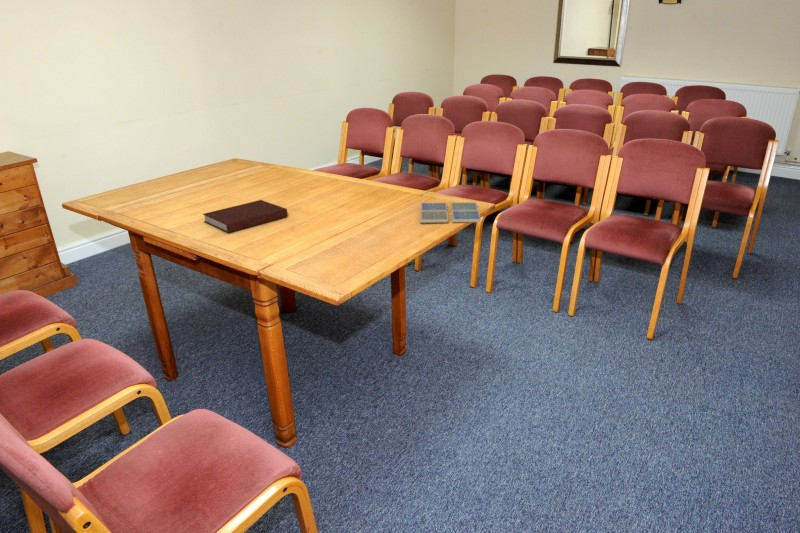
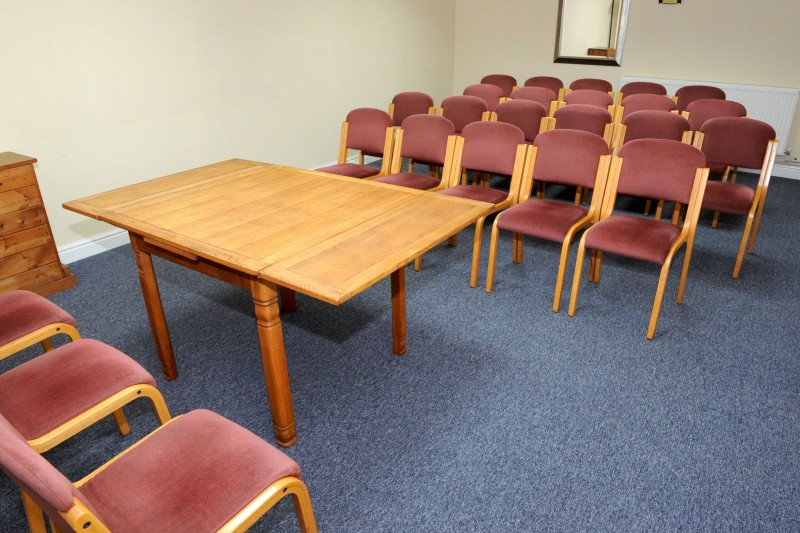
- drink coaster (451, 212)
- notebook (245, 215)
